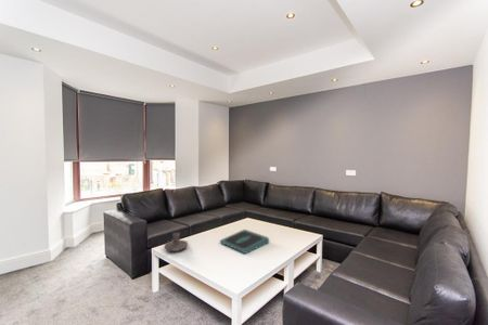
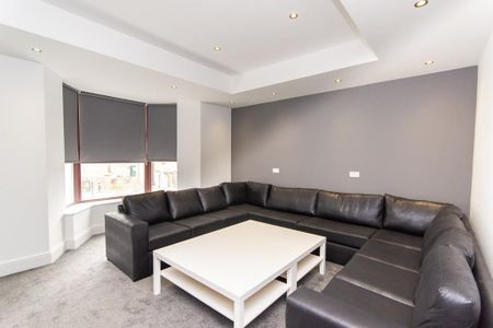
- candle holder (175, 242)
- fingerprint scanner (244, 239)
